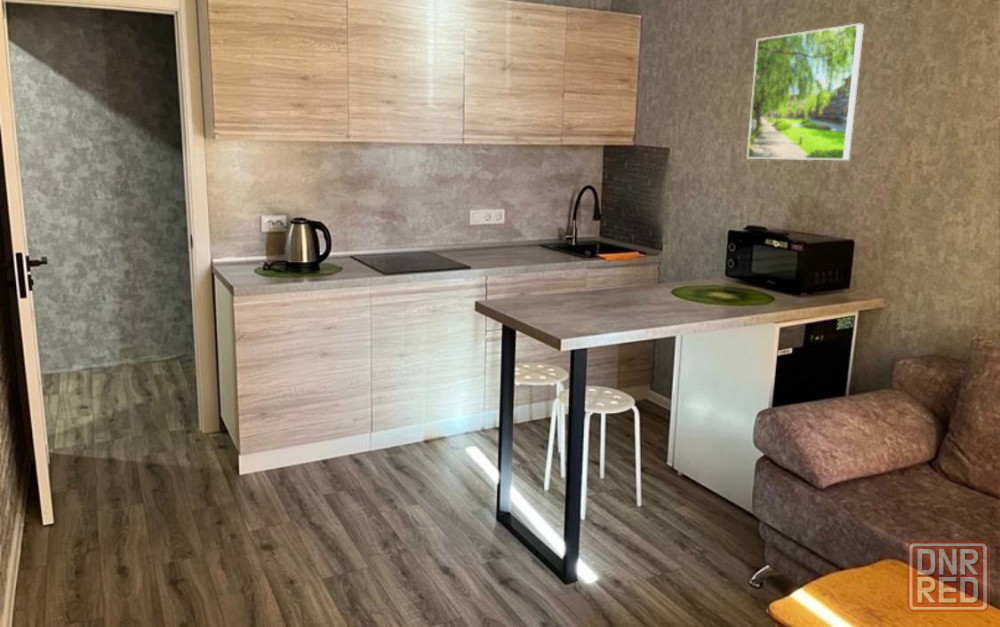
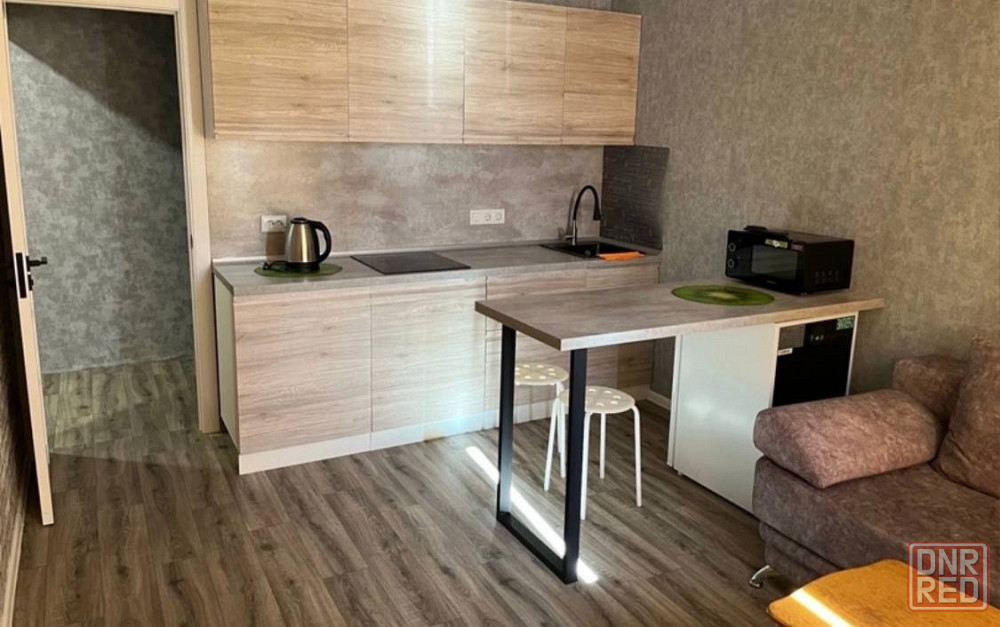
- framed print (800, 96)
